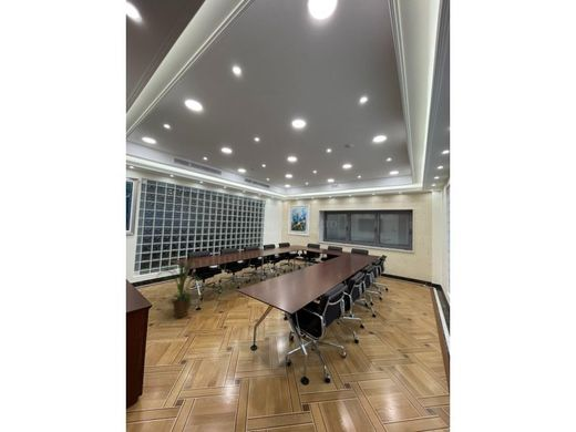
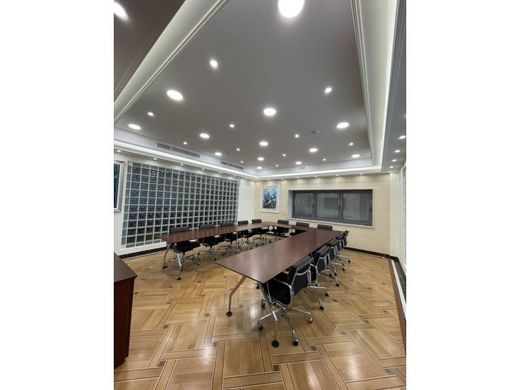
- house plant (178, 285)
